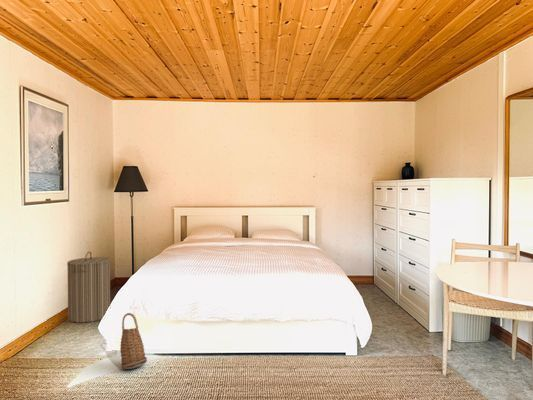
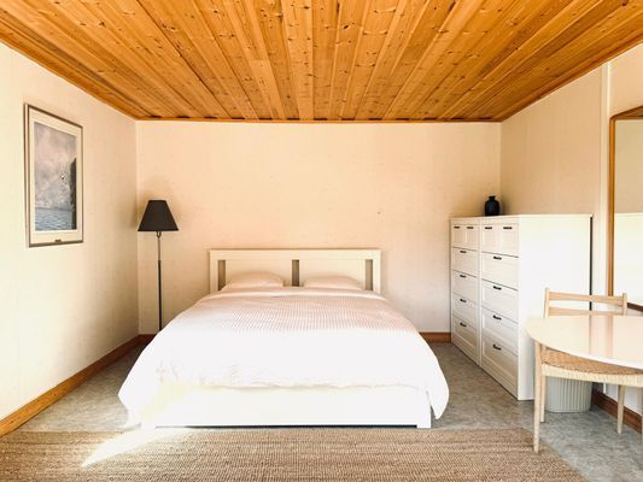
- laundry hamper (89, 283)
- basket (132, 341)
